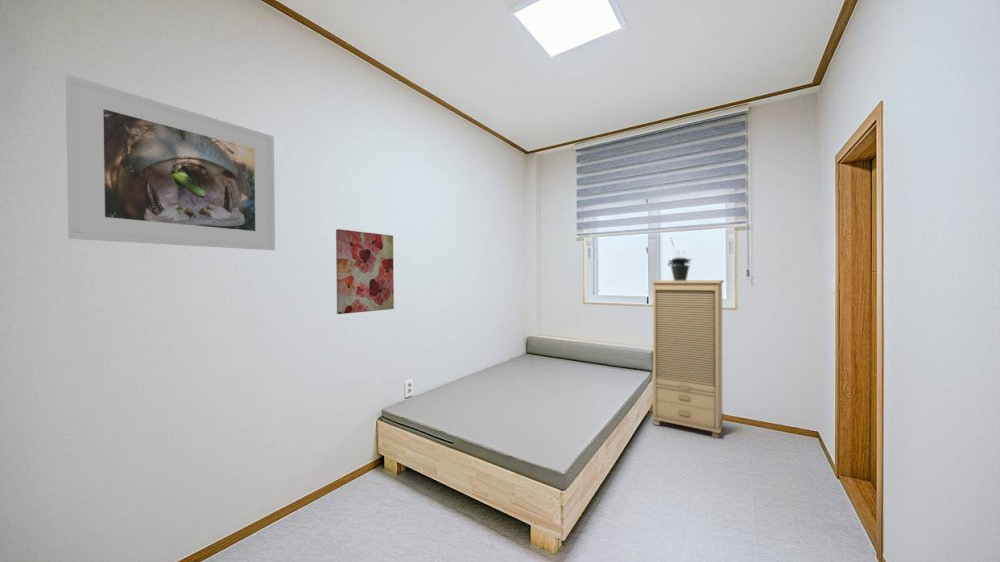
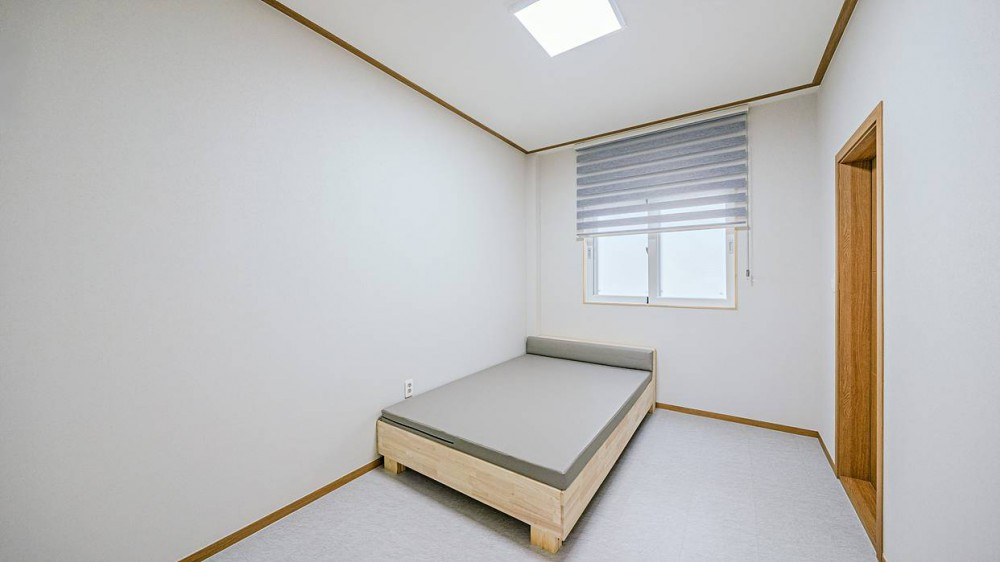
- wall art (366, 272)
- cabinet (688, 351)
- potted plant (679, 259)
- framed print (189, 178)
